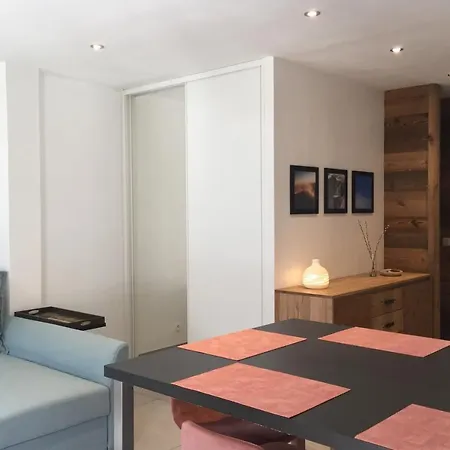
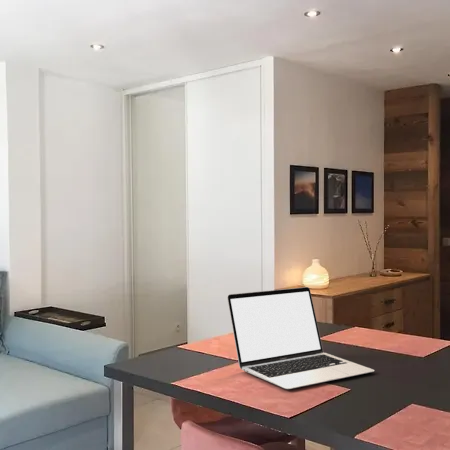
+ laptop (299, 332)
